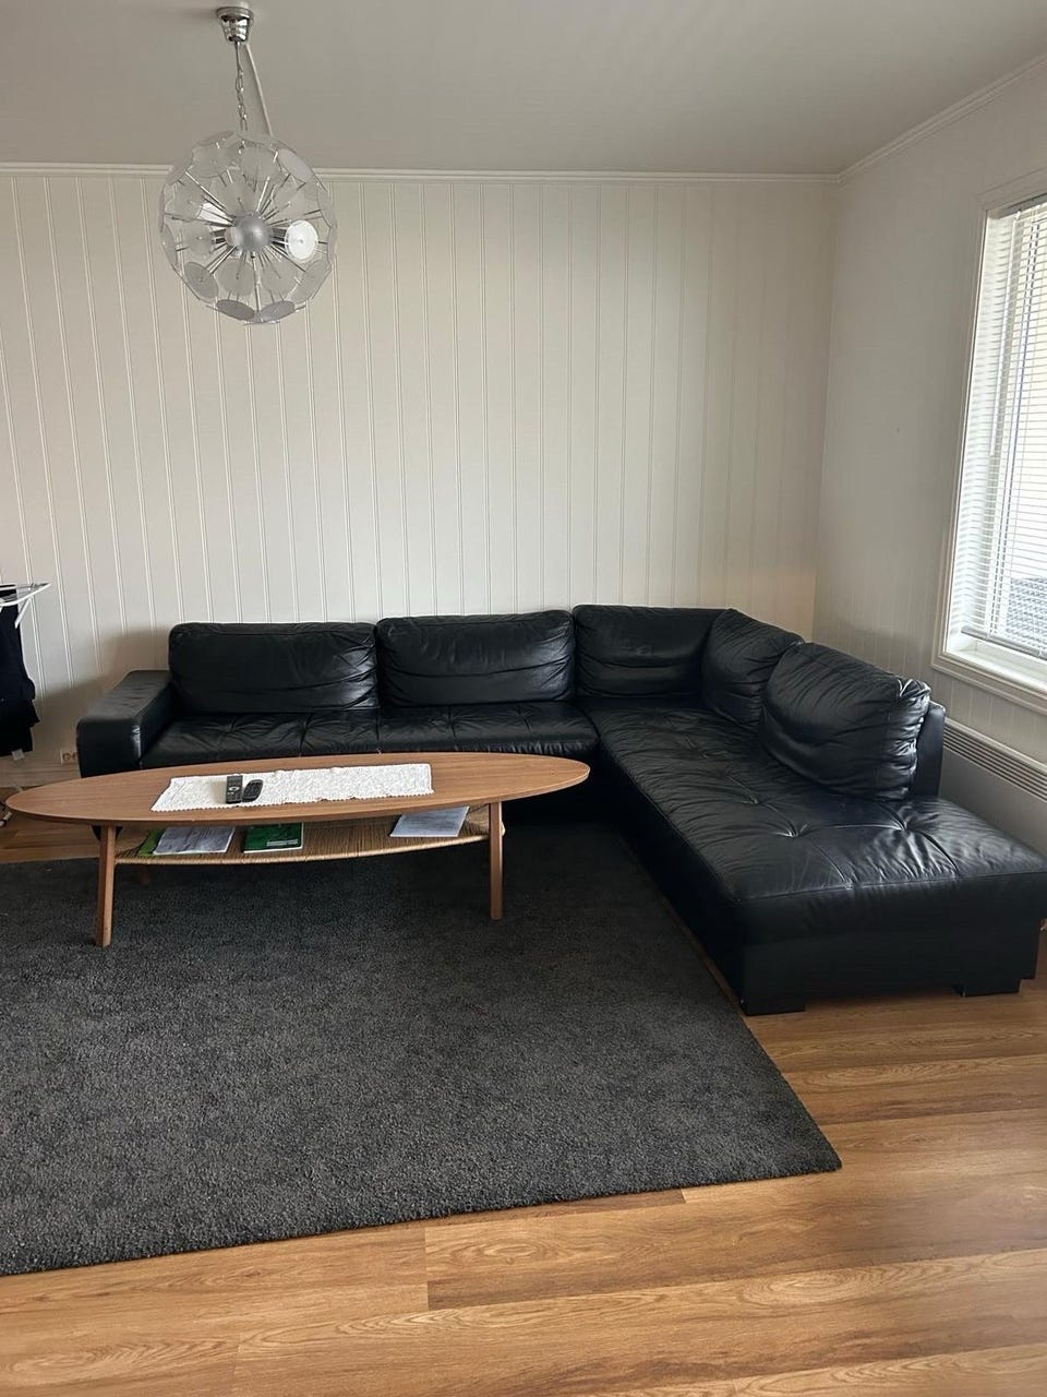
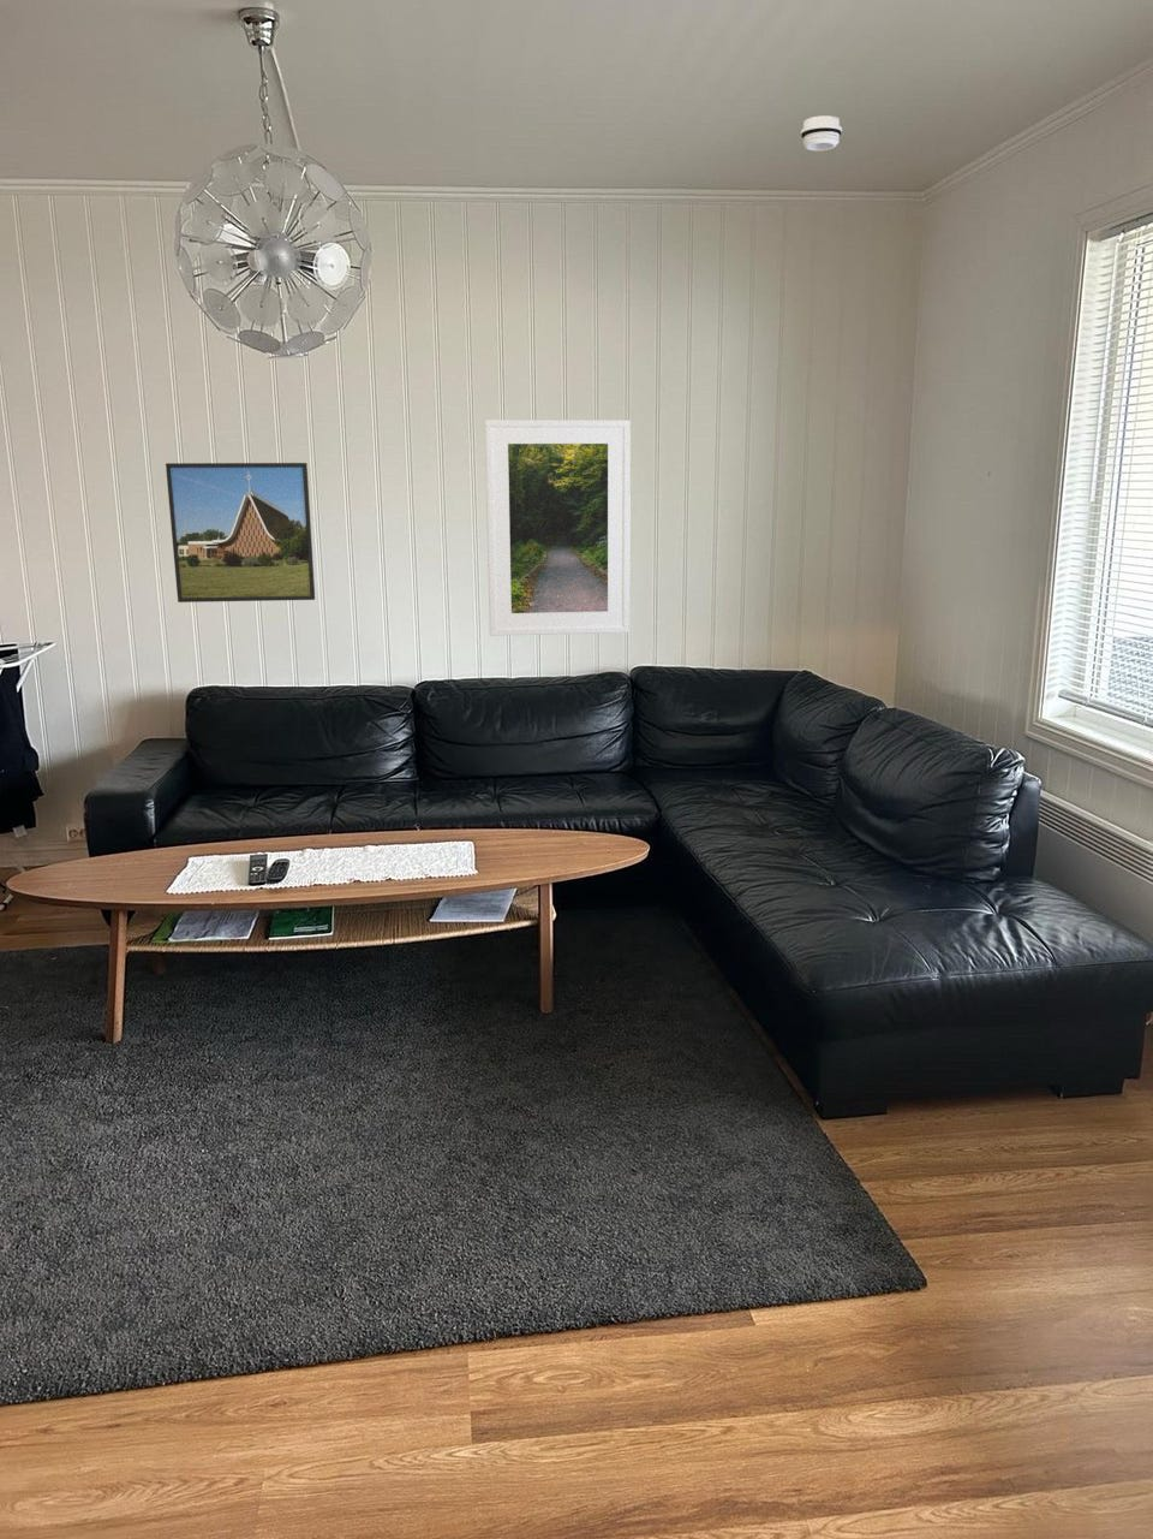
+ smoke detector (820, 133)
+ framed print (241, 533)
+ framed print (558, 530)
